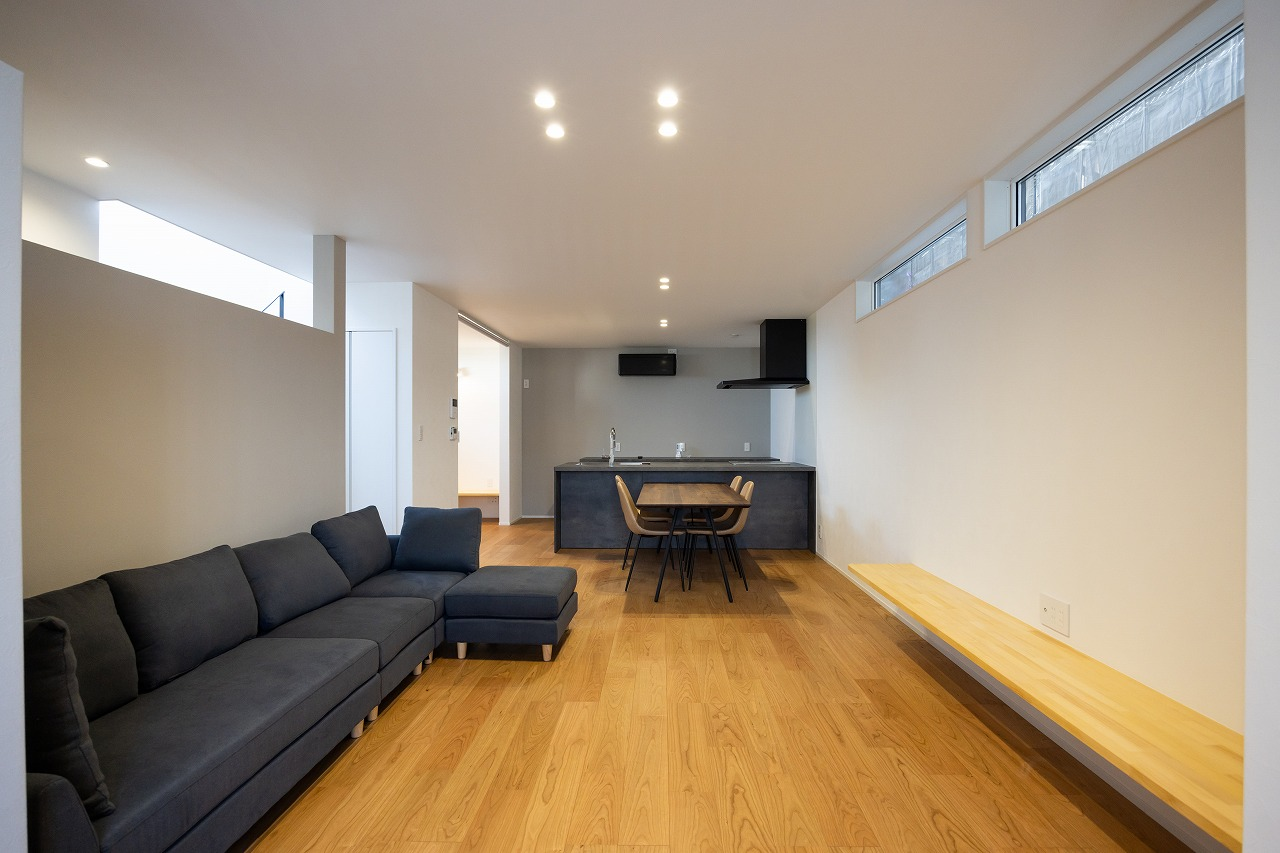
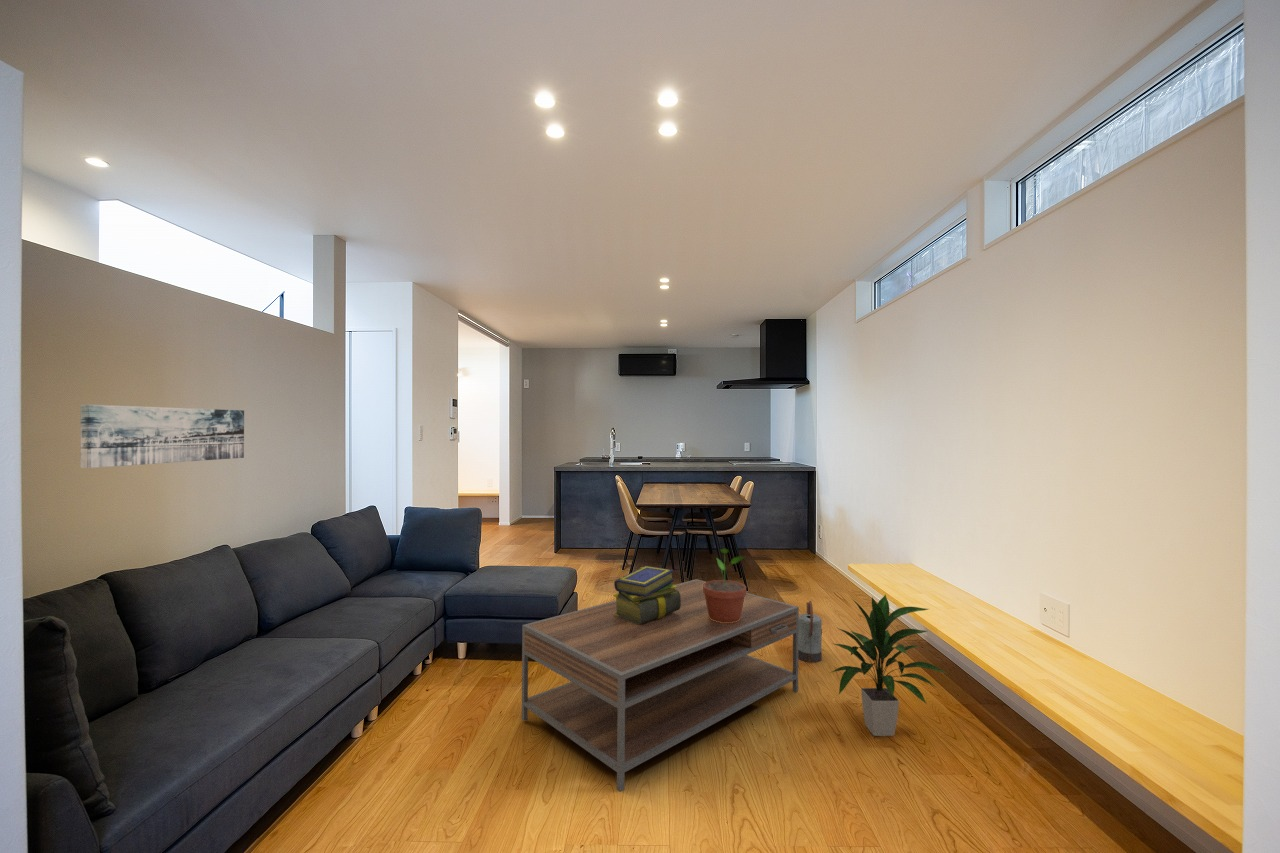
+ stack of books (646, 593)
+ potted plant (724, 580)
+ indoor plant (881, 660)
+ watering can (809, 627)
+ coffee table (670, 661)
+ wall art (174, 435)
